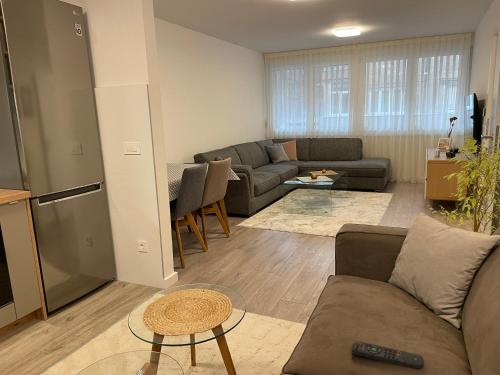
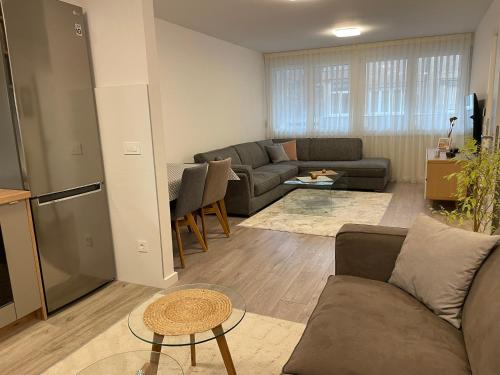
- remote control (386, 354)
